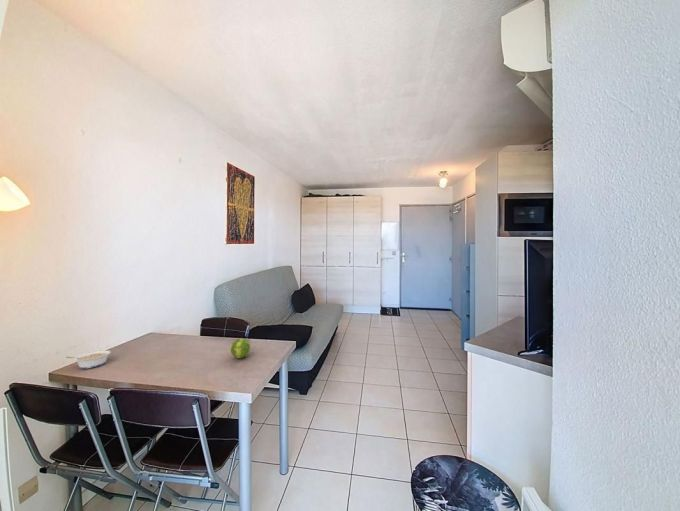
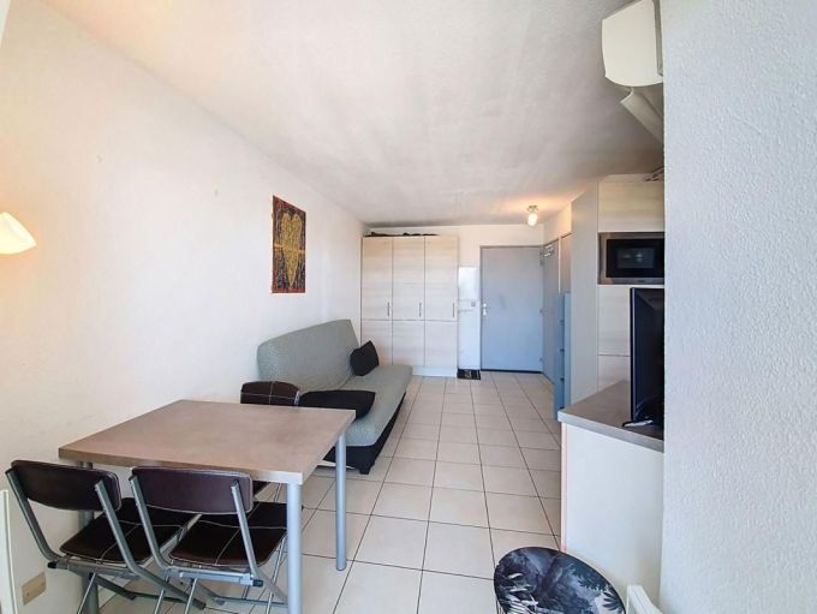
- fruit (240, 348)
- legume (91, 359)
